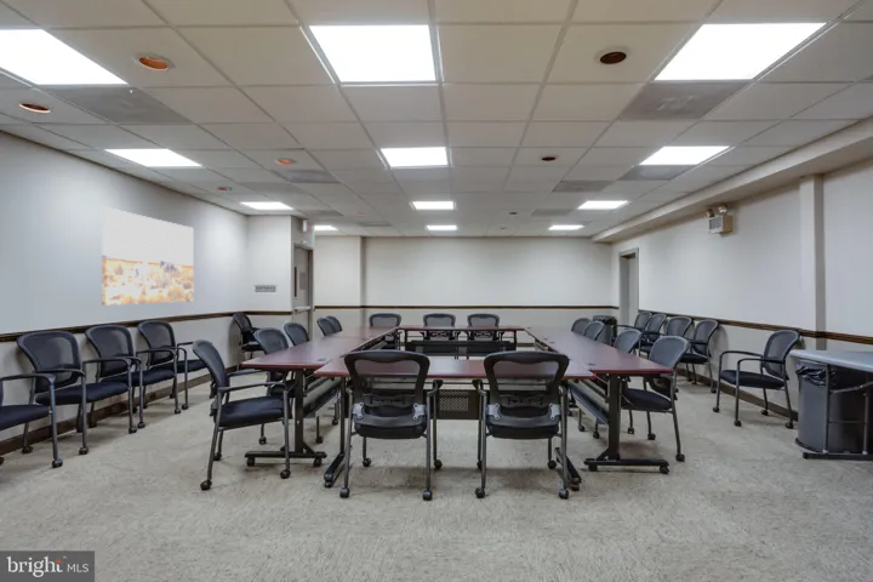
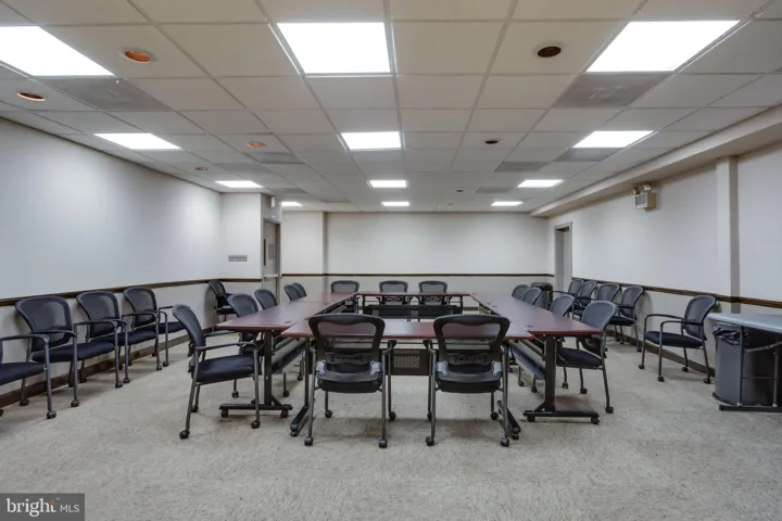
- wall art (154, 261)
